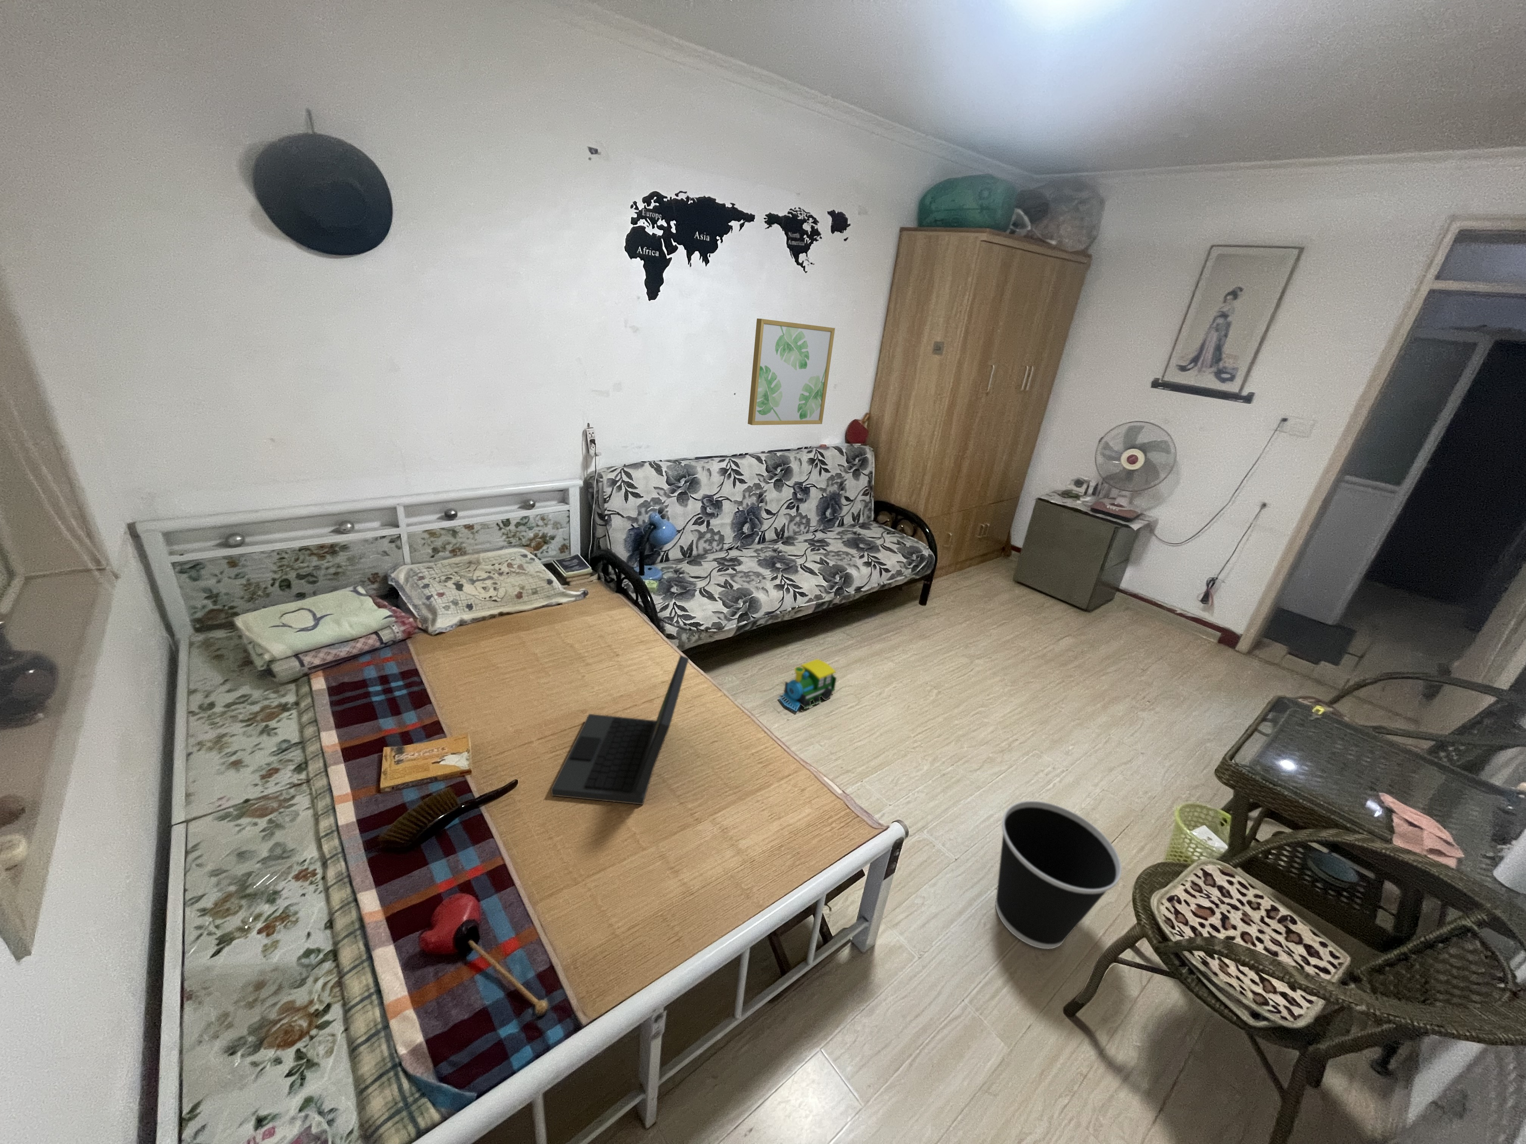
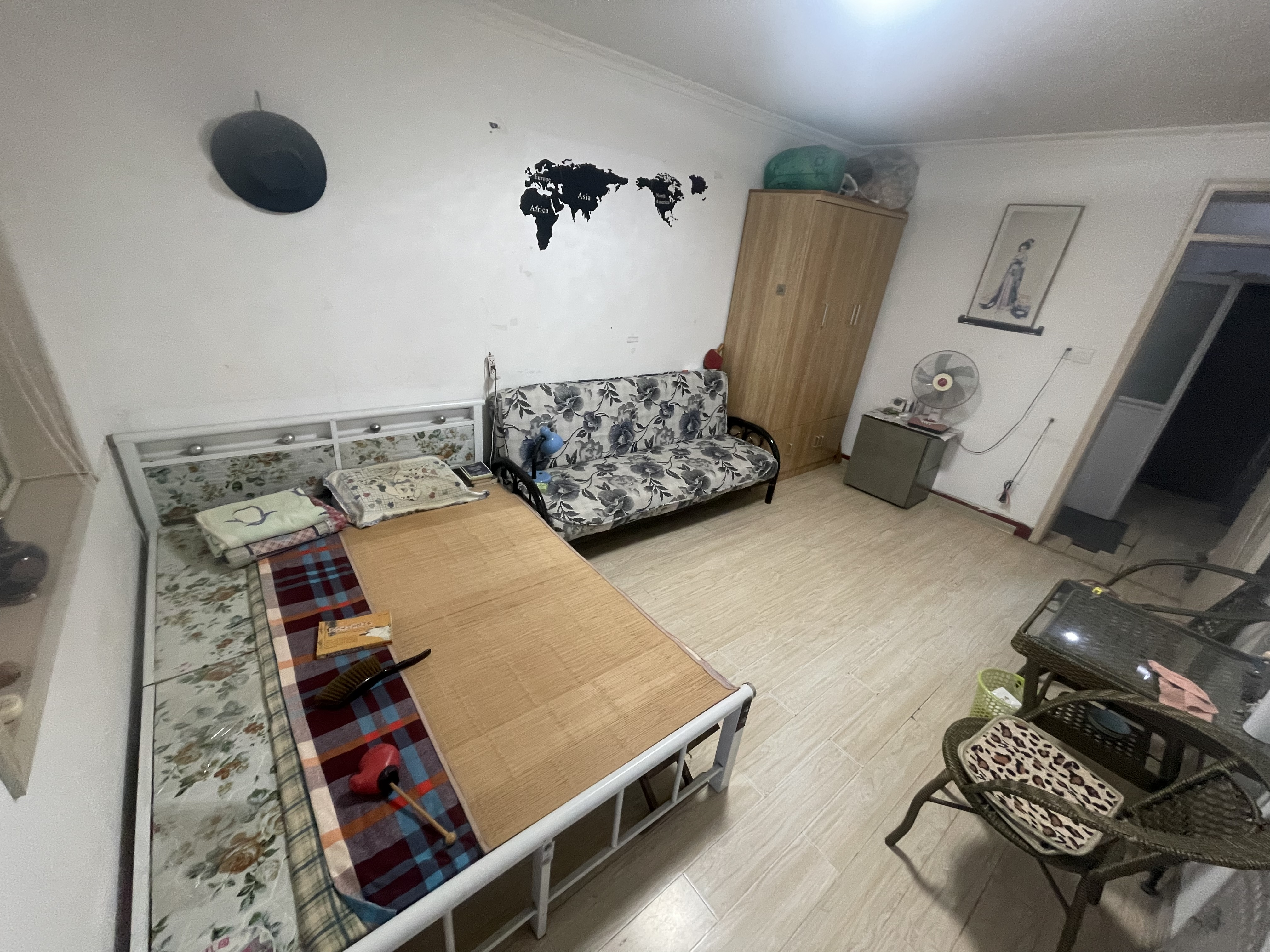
- wastebasket (1044, 880)
- toy train (807, 681)
- wall art (792, 375)
- laptop (625, 721)
